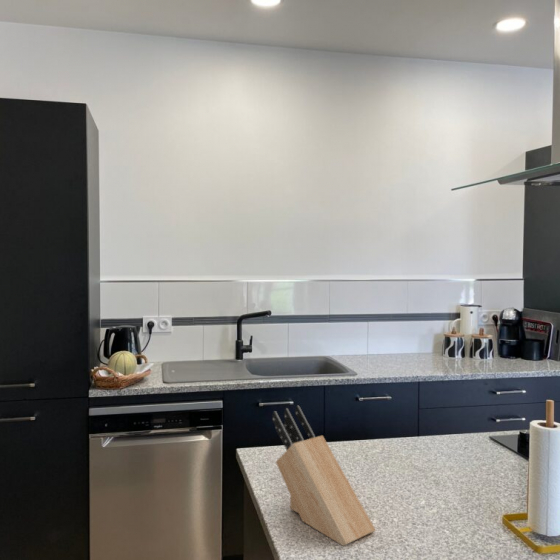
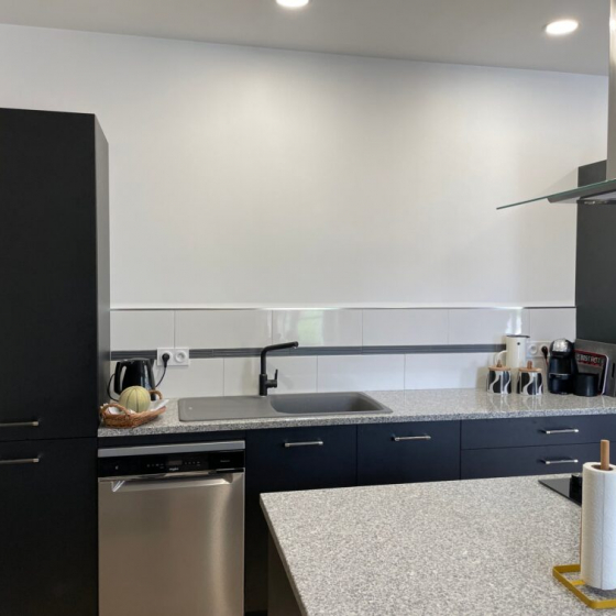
- knife block (317, 467)
